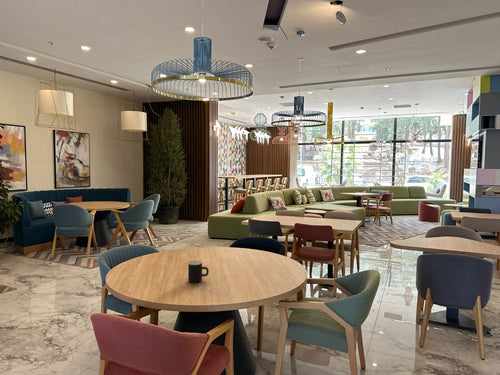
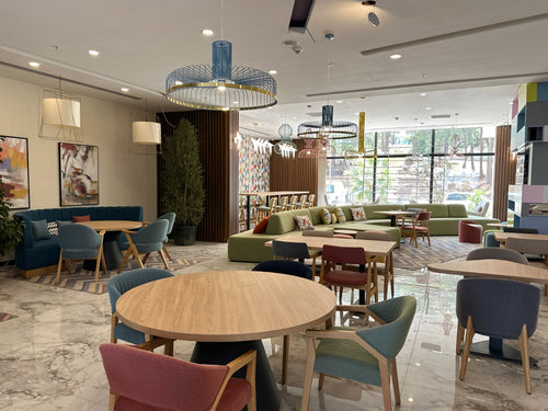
- mug (198, 271)
